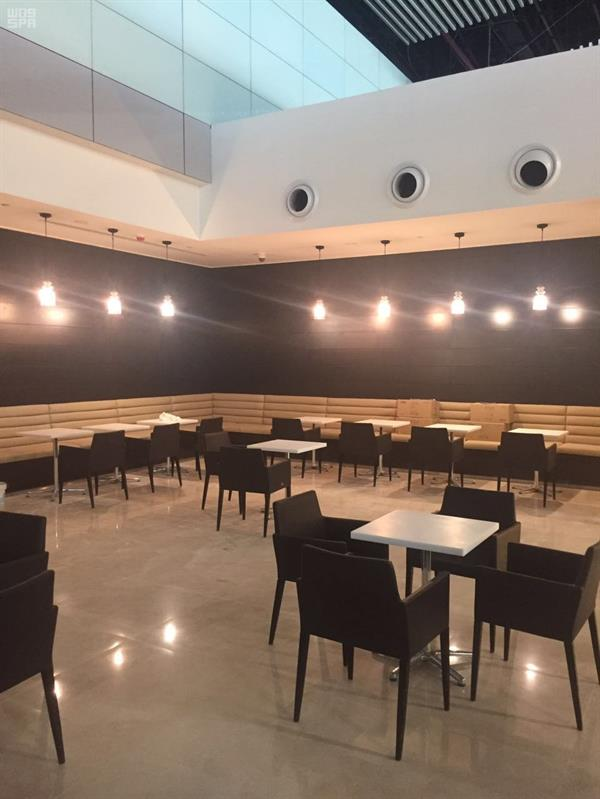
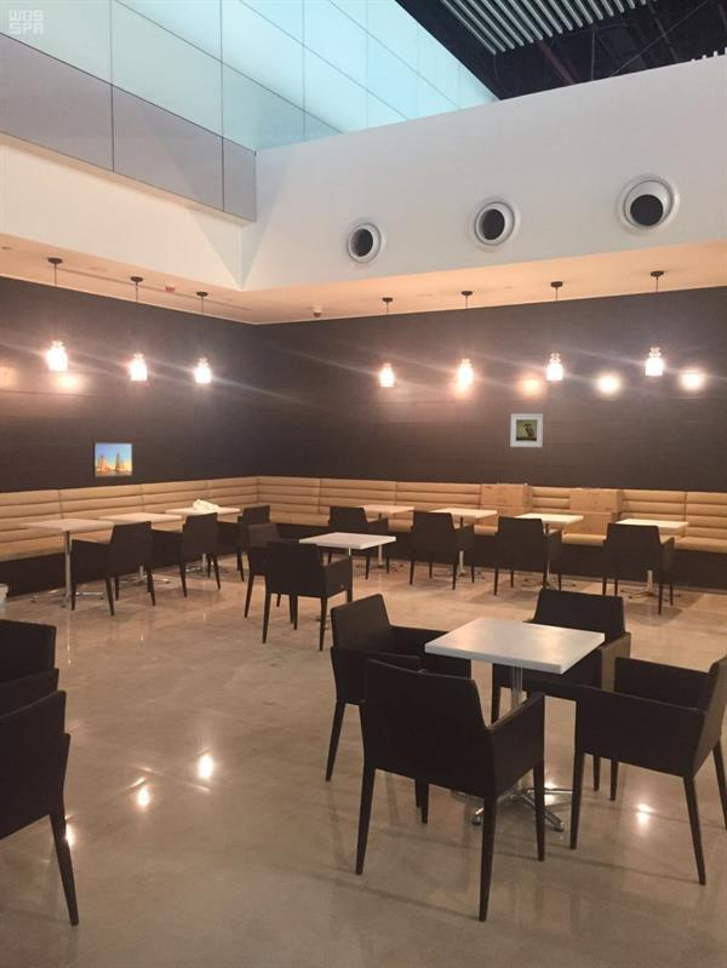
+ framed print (113, 459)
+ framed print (526, 430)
